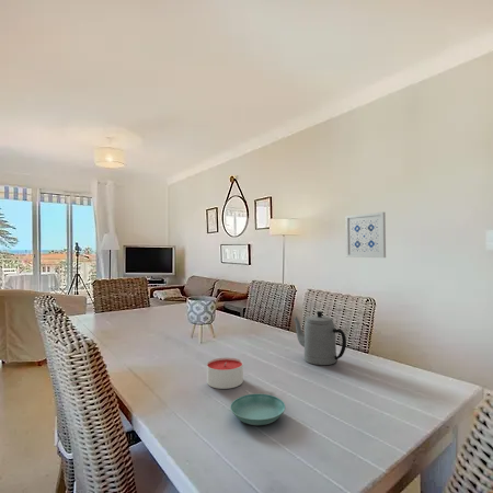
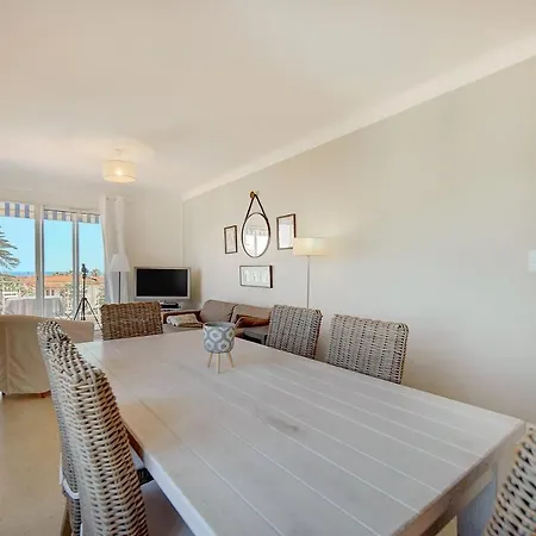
- saucer (257, 410)
- teapot (318, 334)
- candle (225, 371)
- wall art (364, 236)
